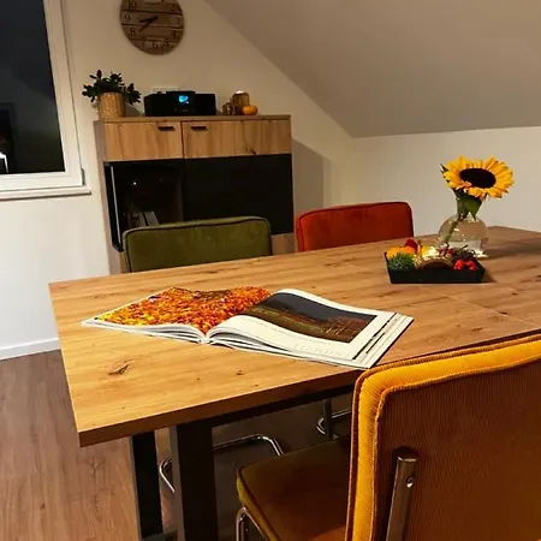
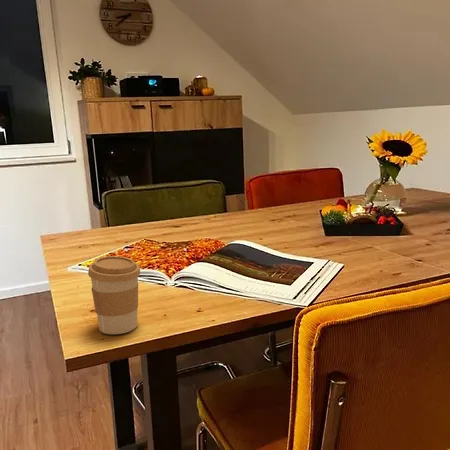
+ coffee cup (116, 293)
